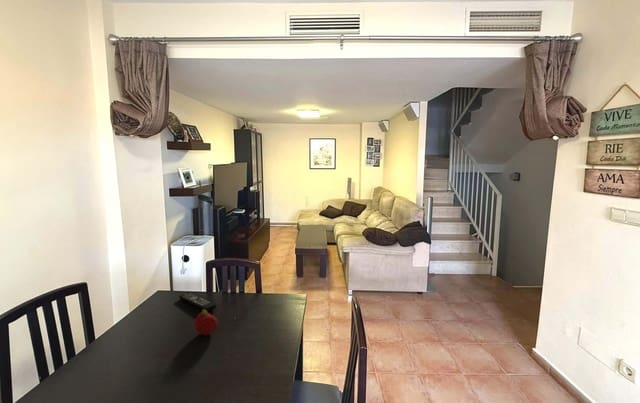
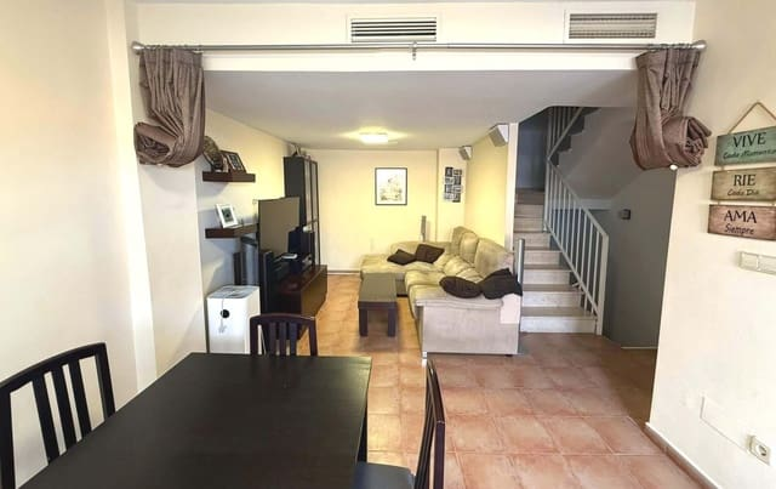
- fruit (205, 322)
- remote control (197, 301)
